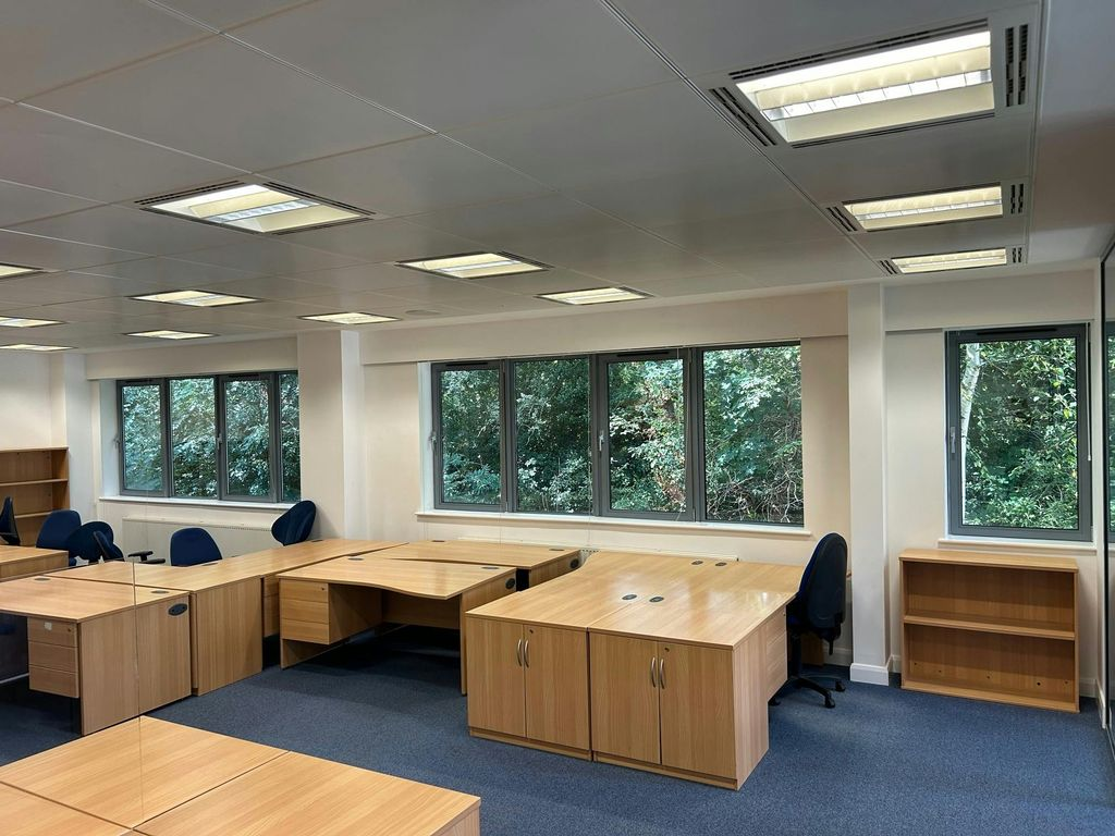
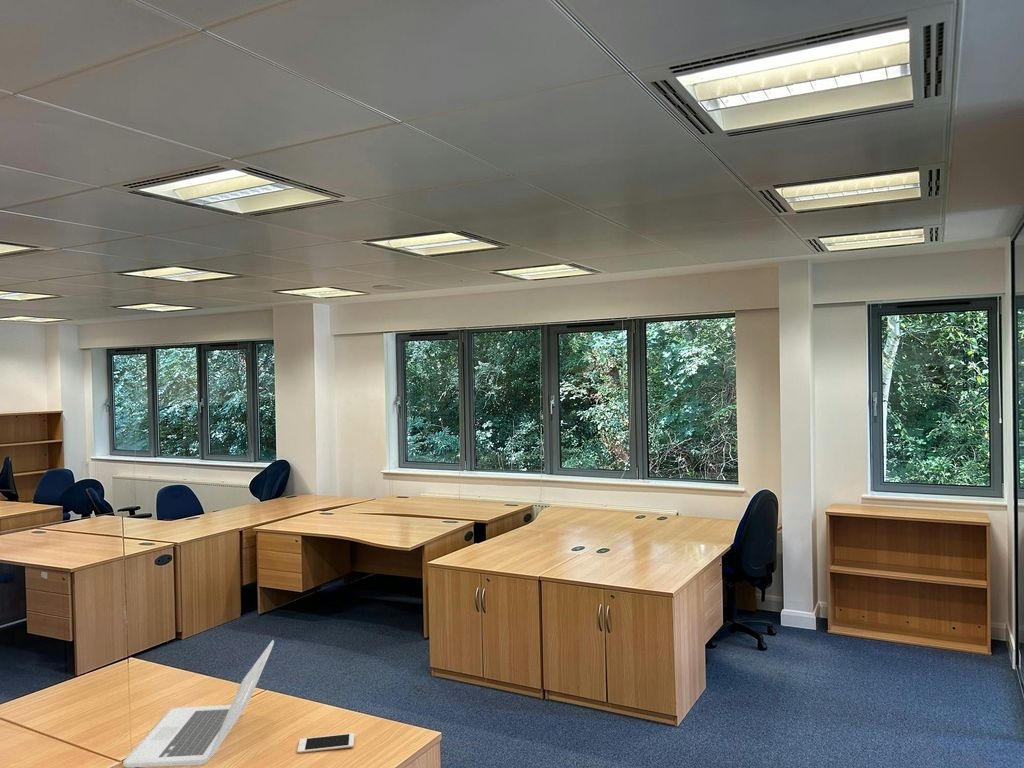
+ laptop (204, 706)
+ cell phone (326, 742)
